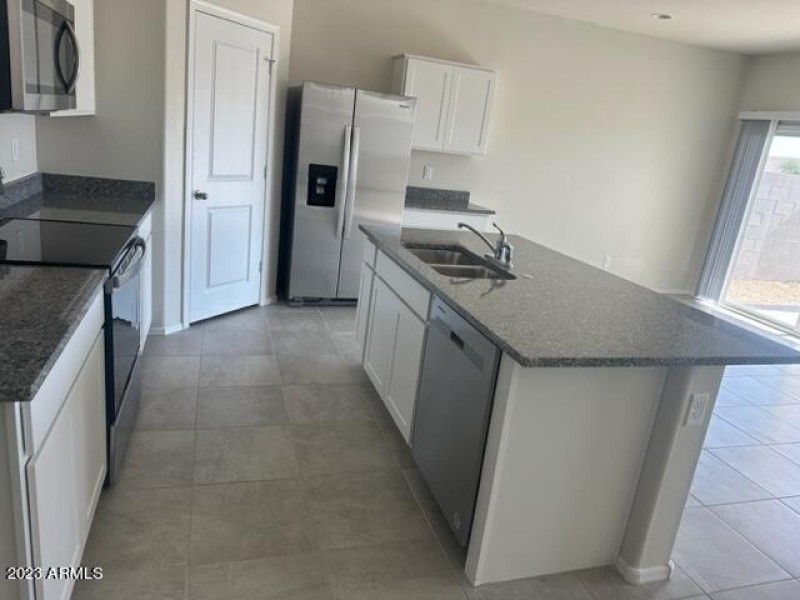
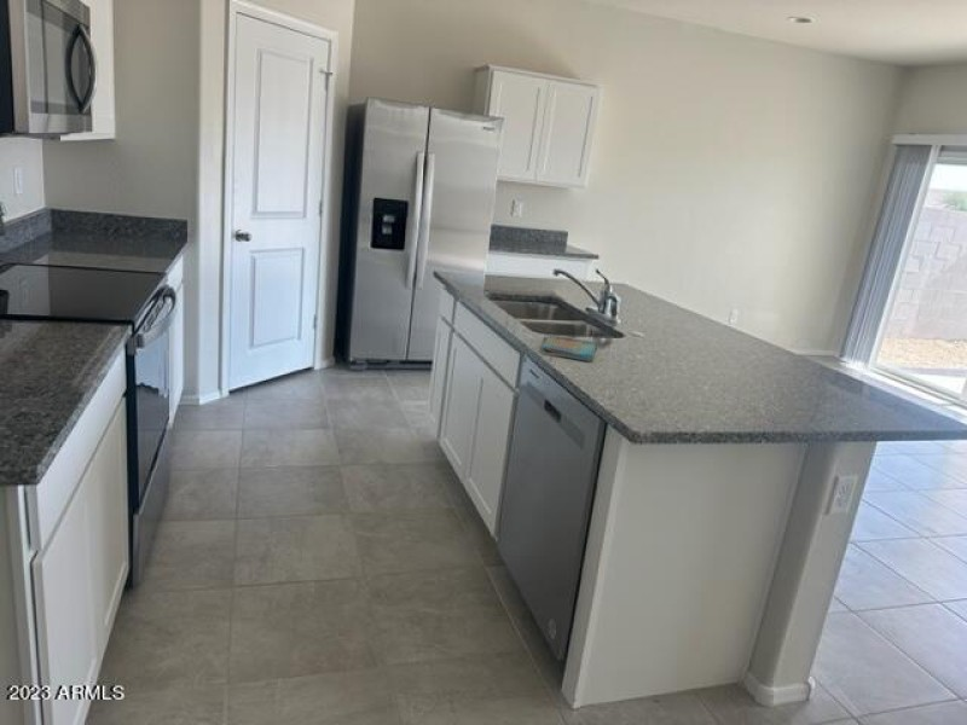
+ dish towel (568, 346)
